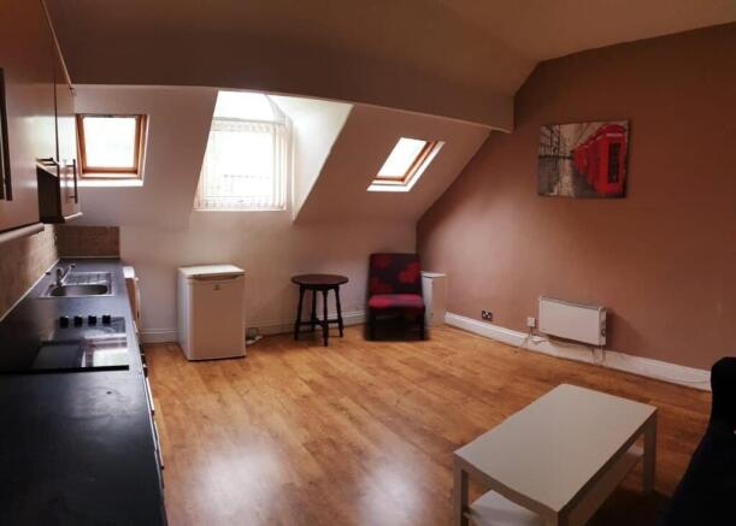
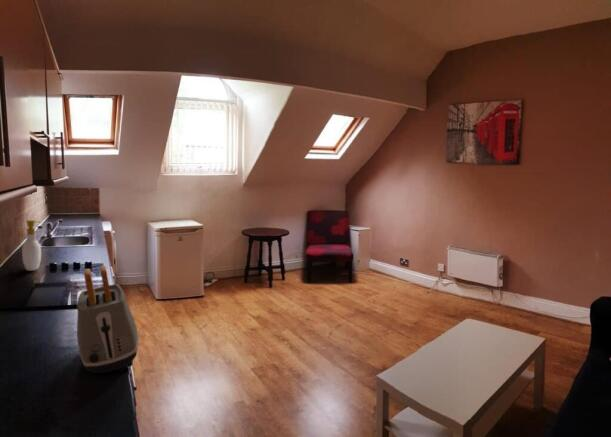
+ soap bottle (32, 244)
+ toaster (108, 312)
